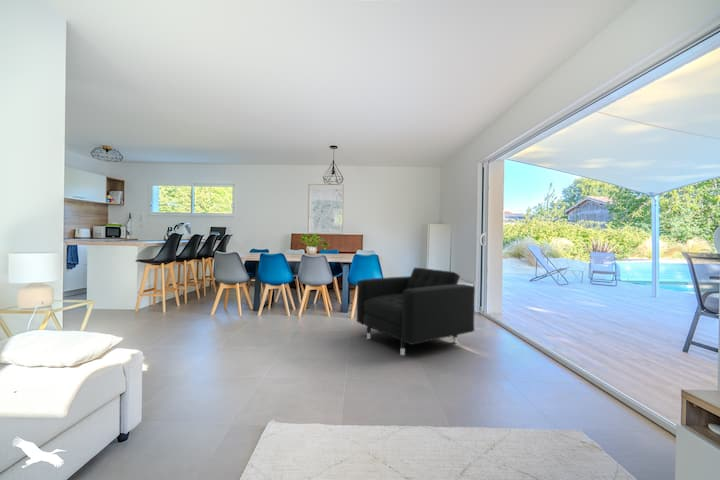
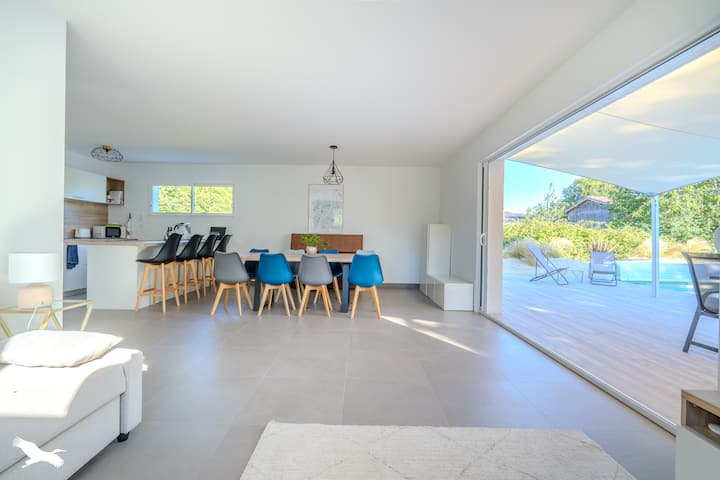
- armchair (413, 305)
